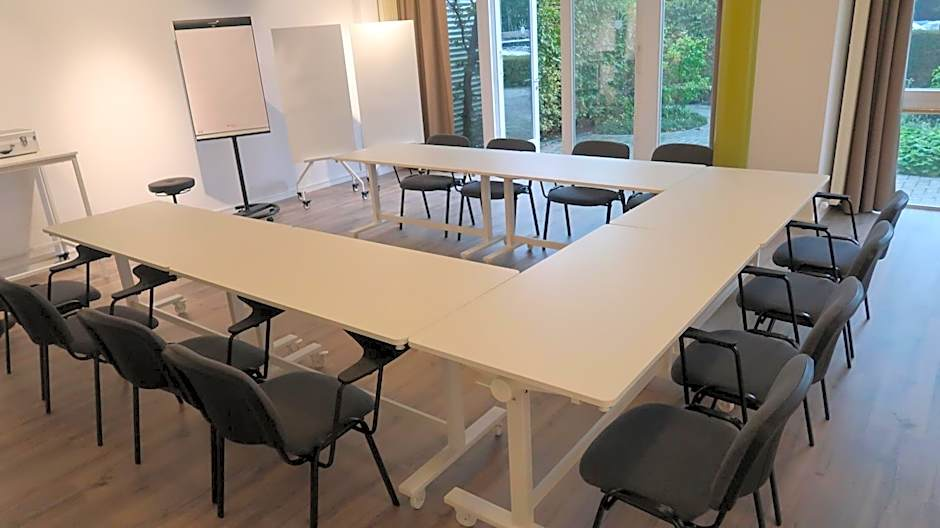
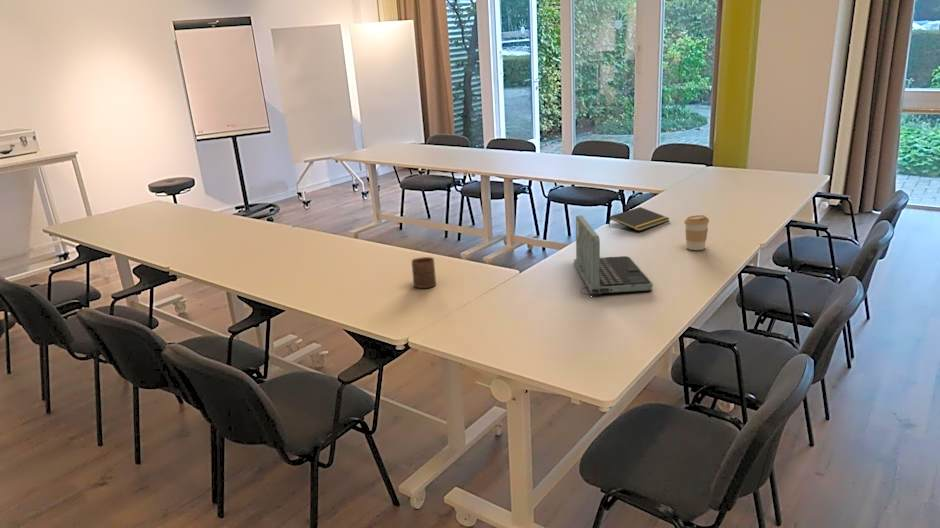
+ coffee cup (696, 232)
+ notepad (639, 218)
+ cup (423, 272)
+ laptop (607, 257)
